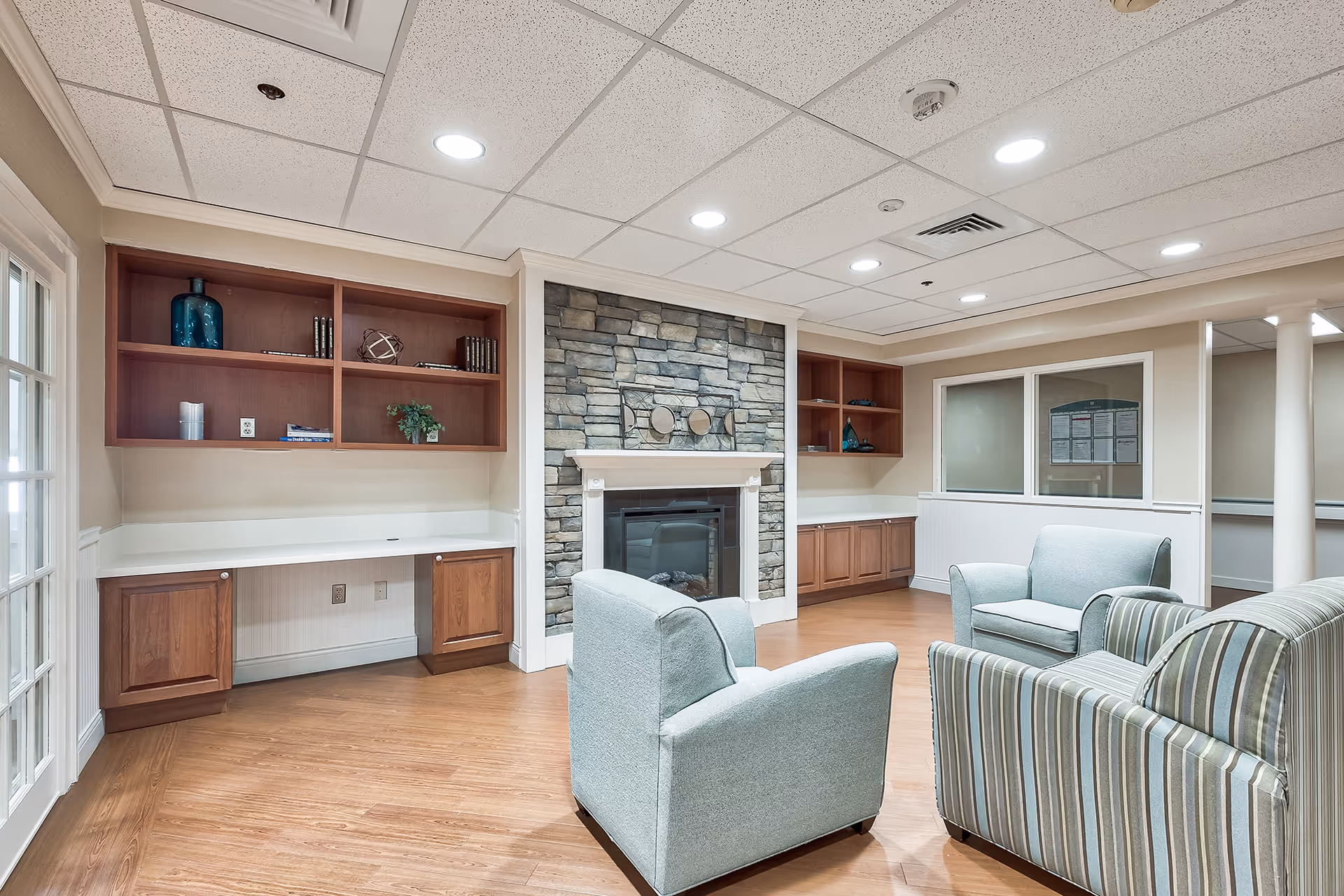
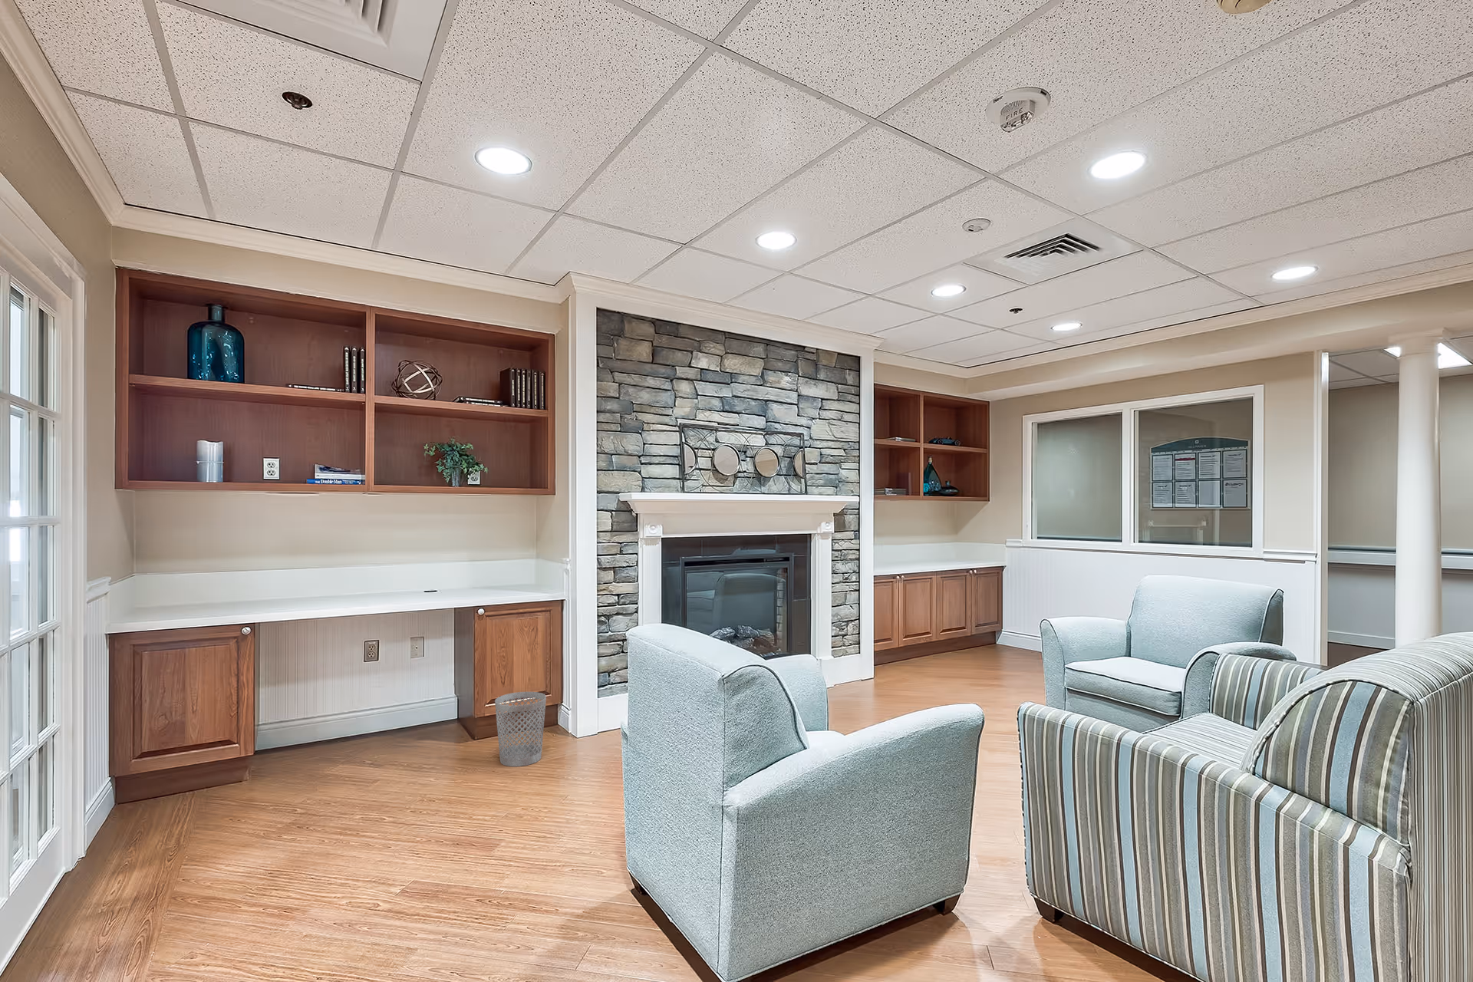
+ wastebasket (521, 729)
